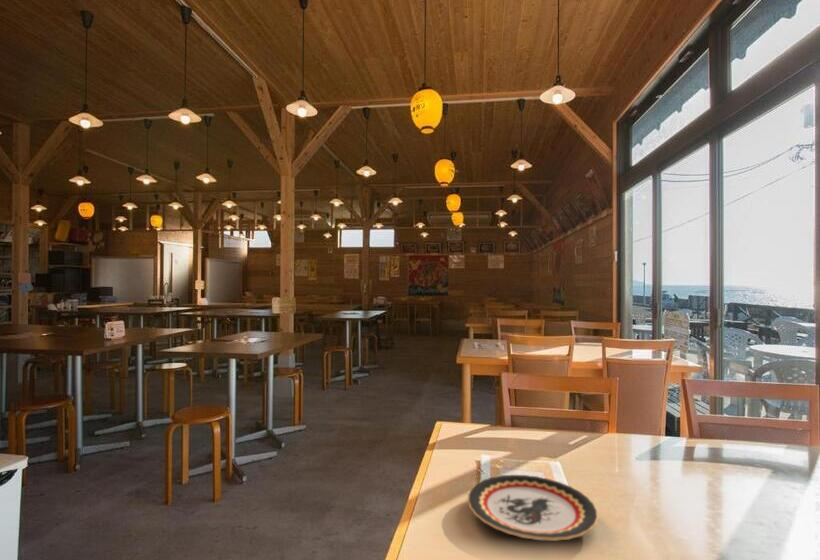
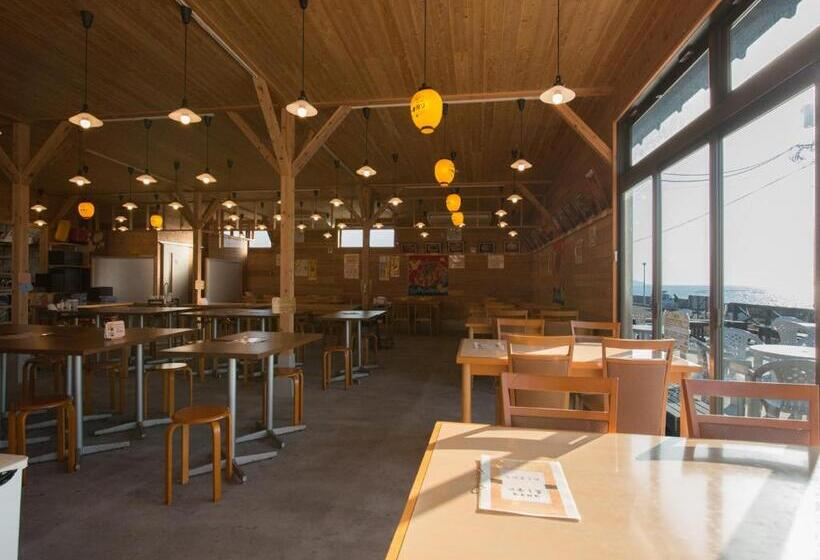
- plate (530, 507)
